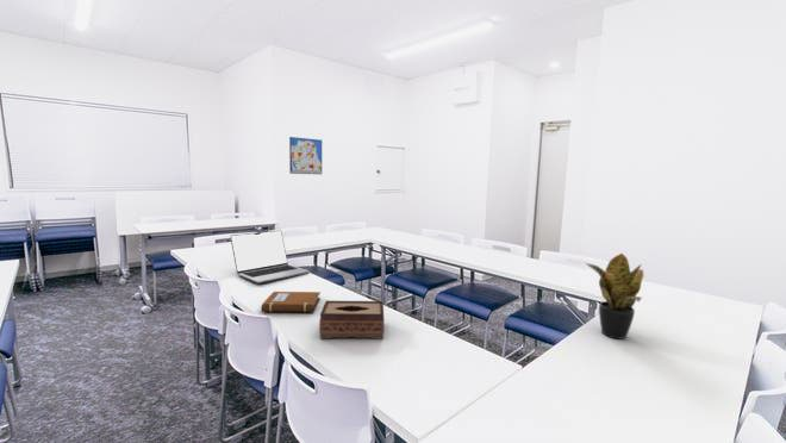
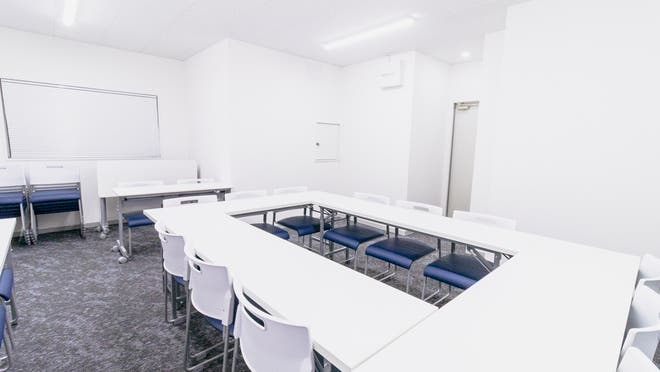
- tissue box (353, 318)
- laptop (270, 254)
- potted plant (616, 294)
- notebook (291, 301)
- wall art (306, 156)
